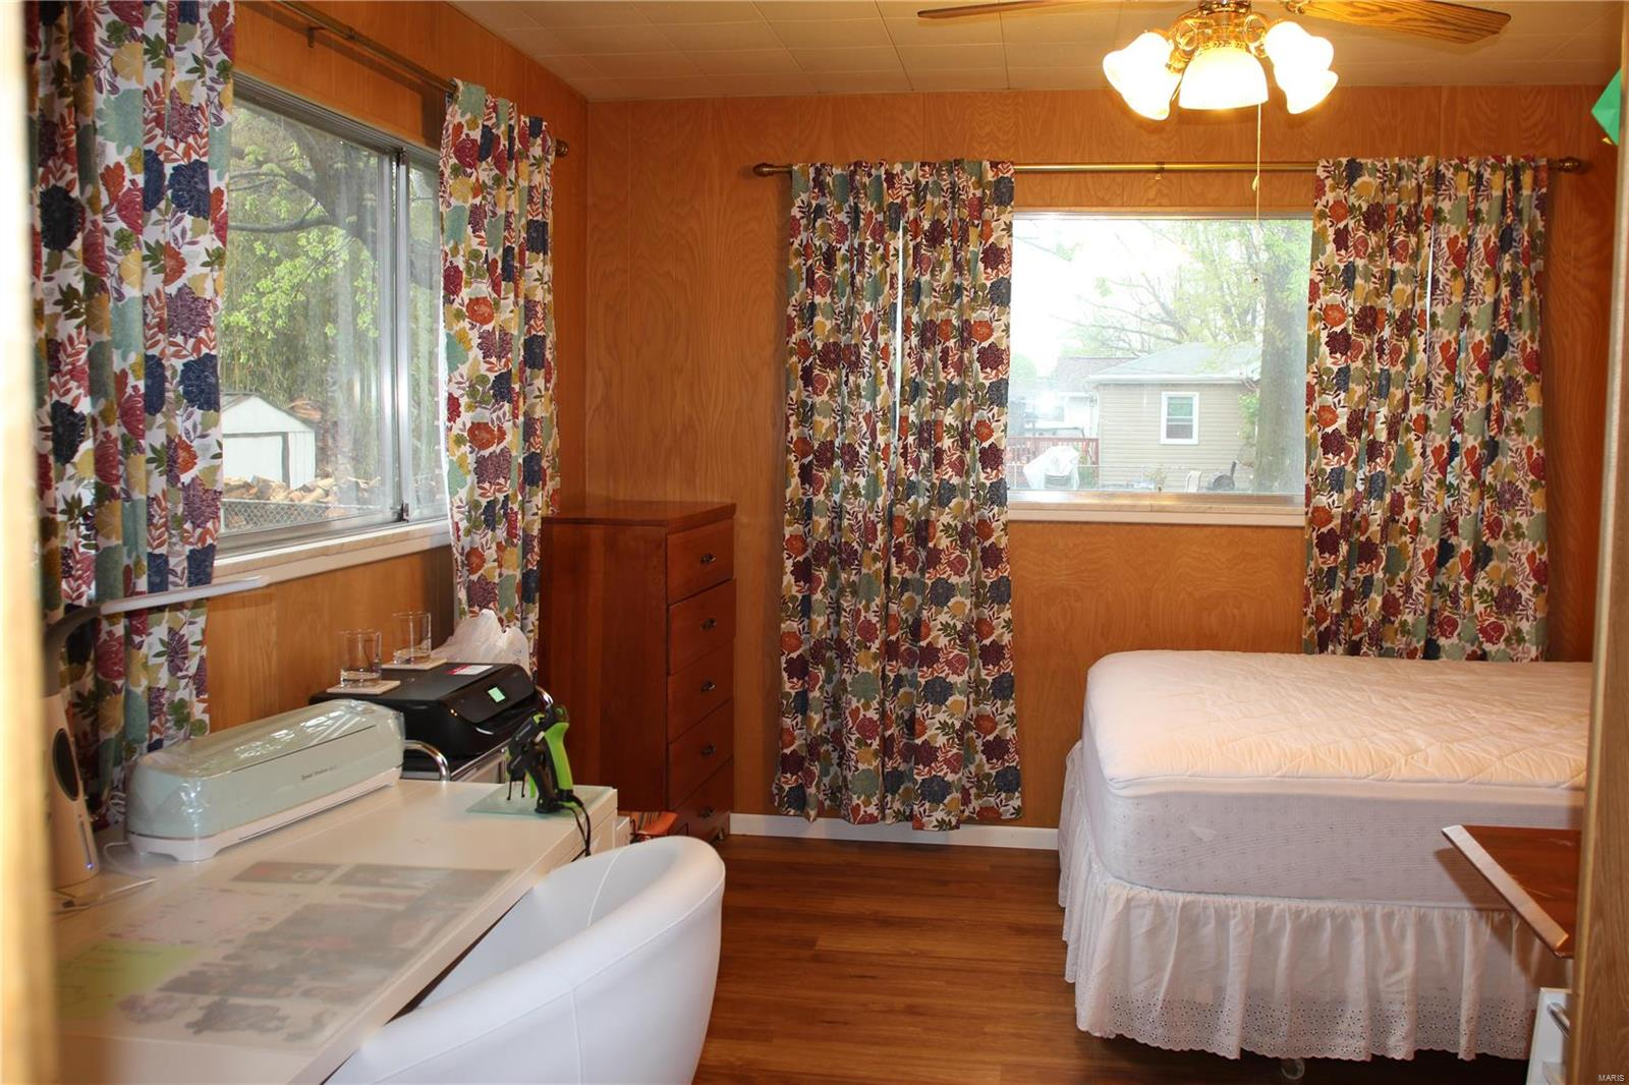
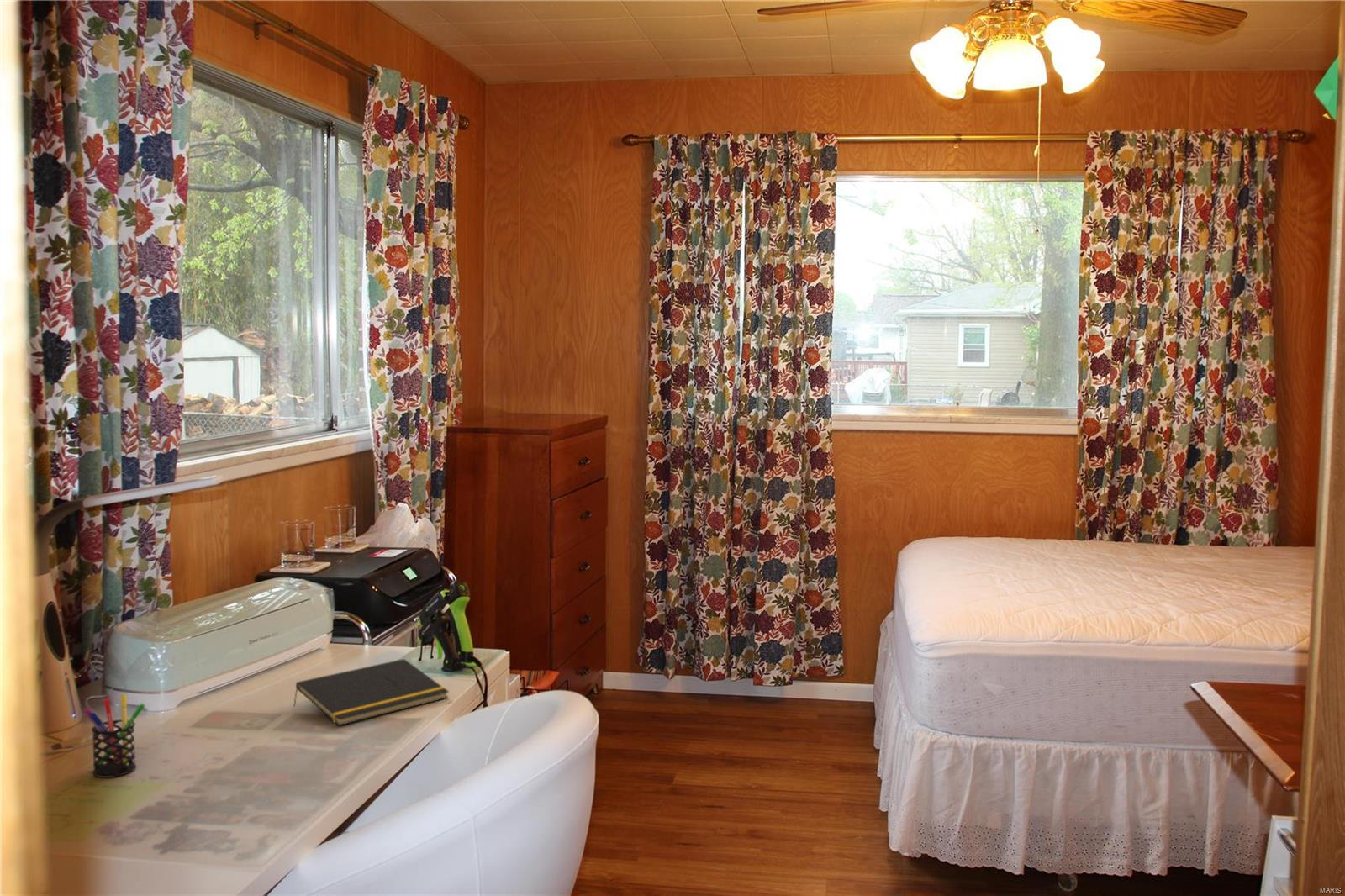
+ pen holder (118, 732)
+ notepad (373, 689)
